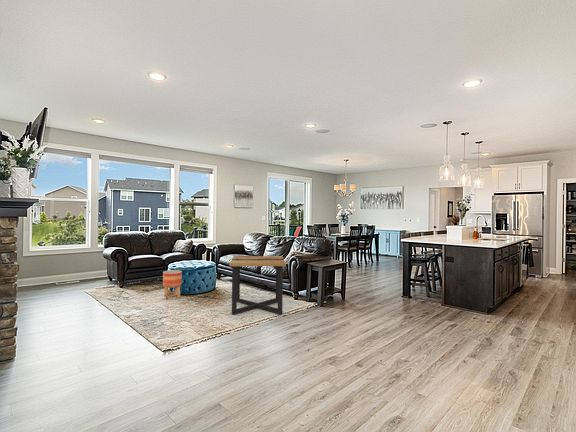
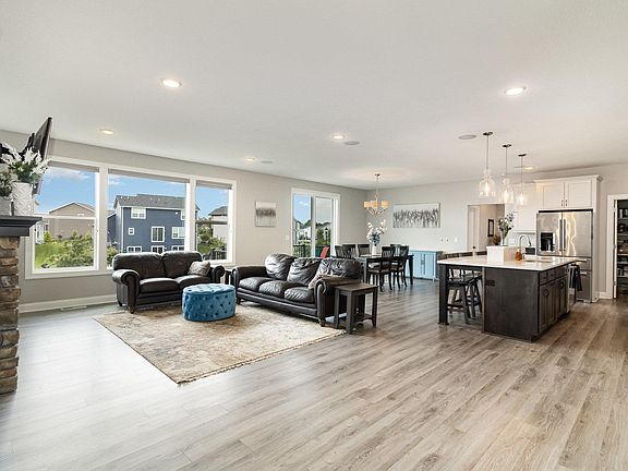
- planter (172, 284)
- side table (257, 265)
